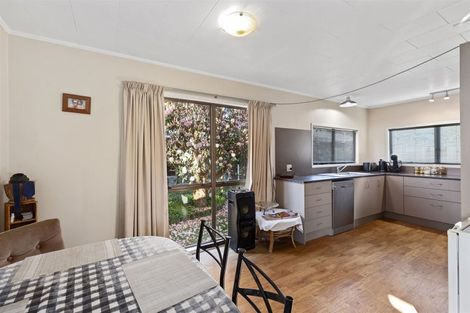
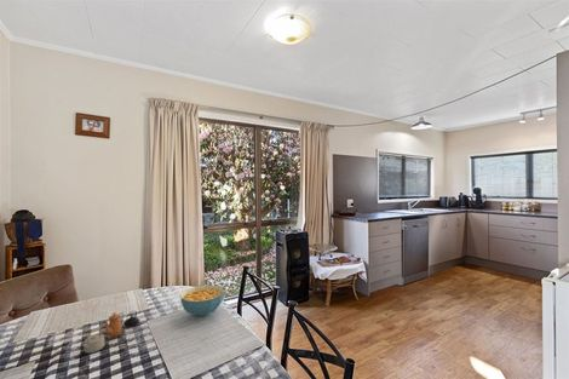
+ cereal bowl (202, 303)
+ teapot (113, 325)
